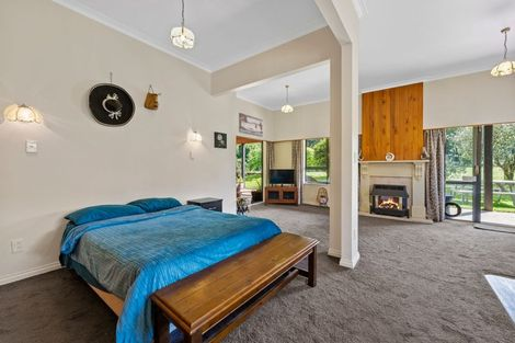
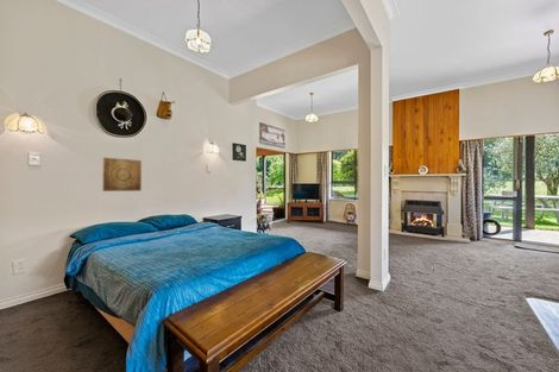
+ wall art (123, 175)
